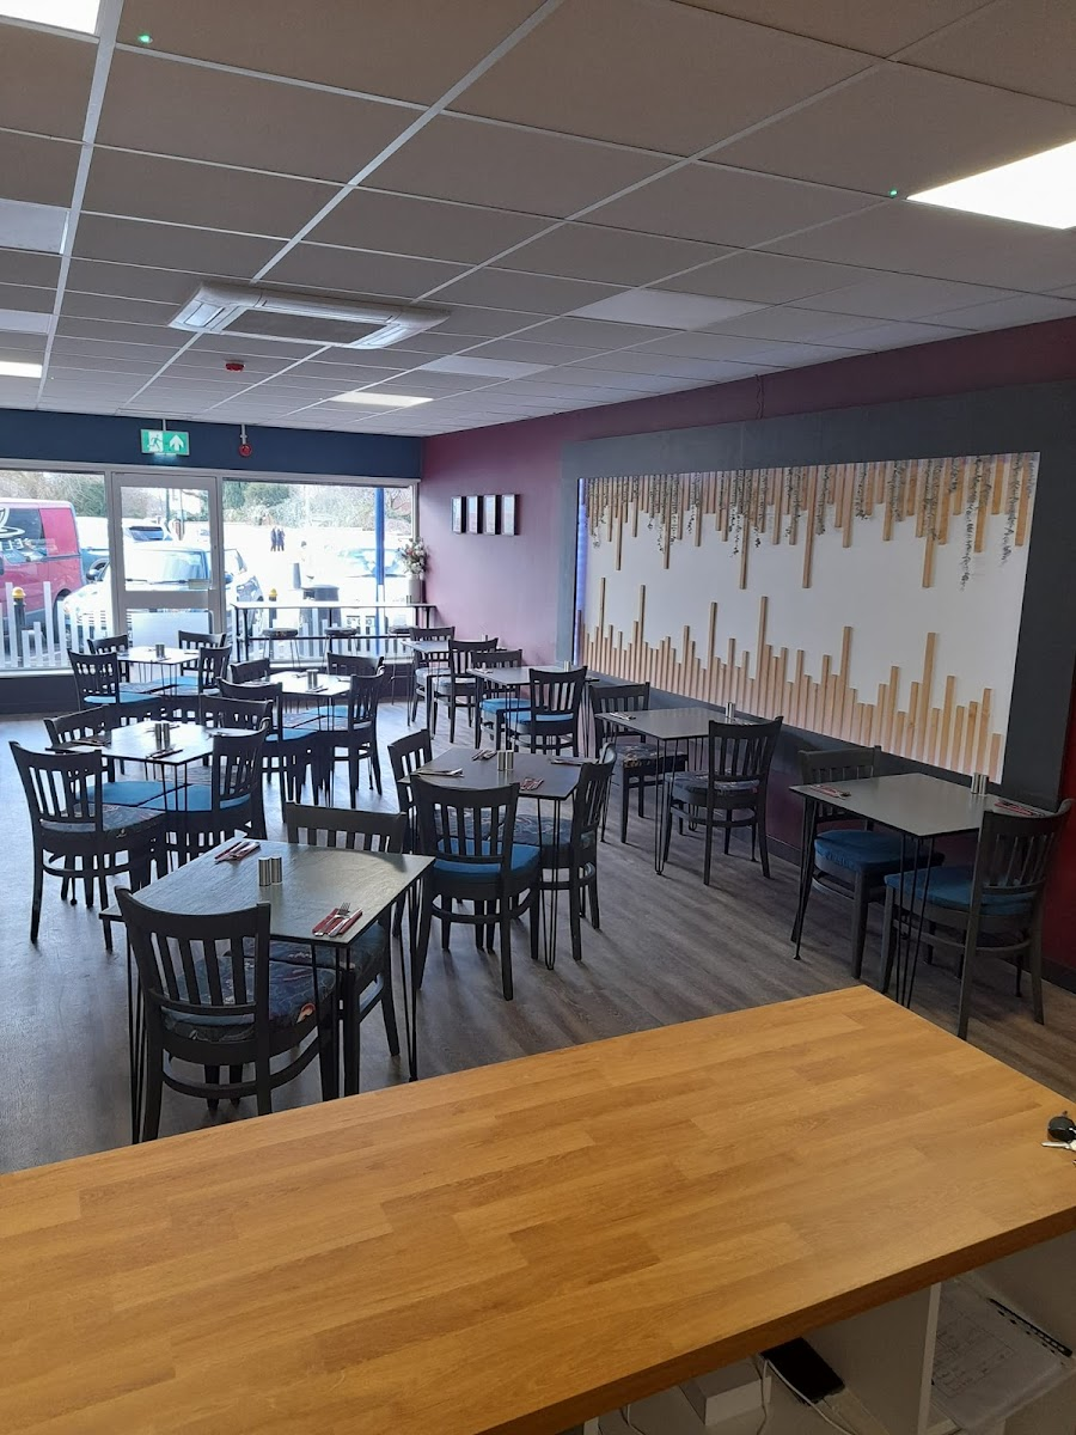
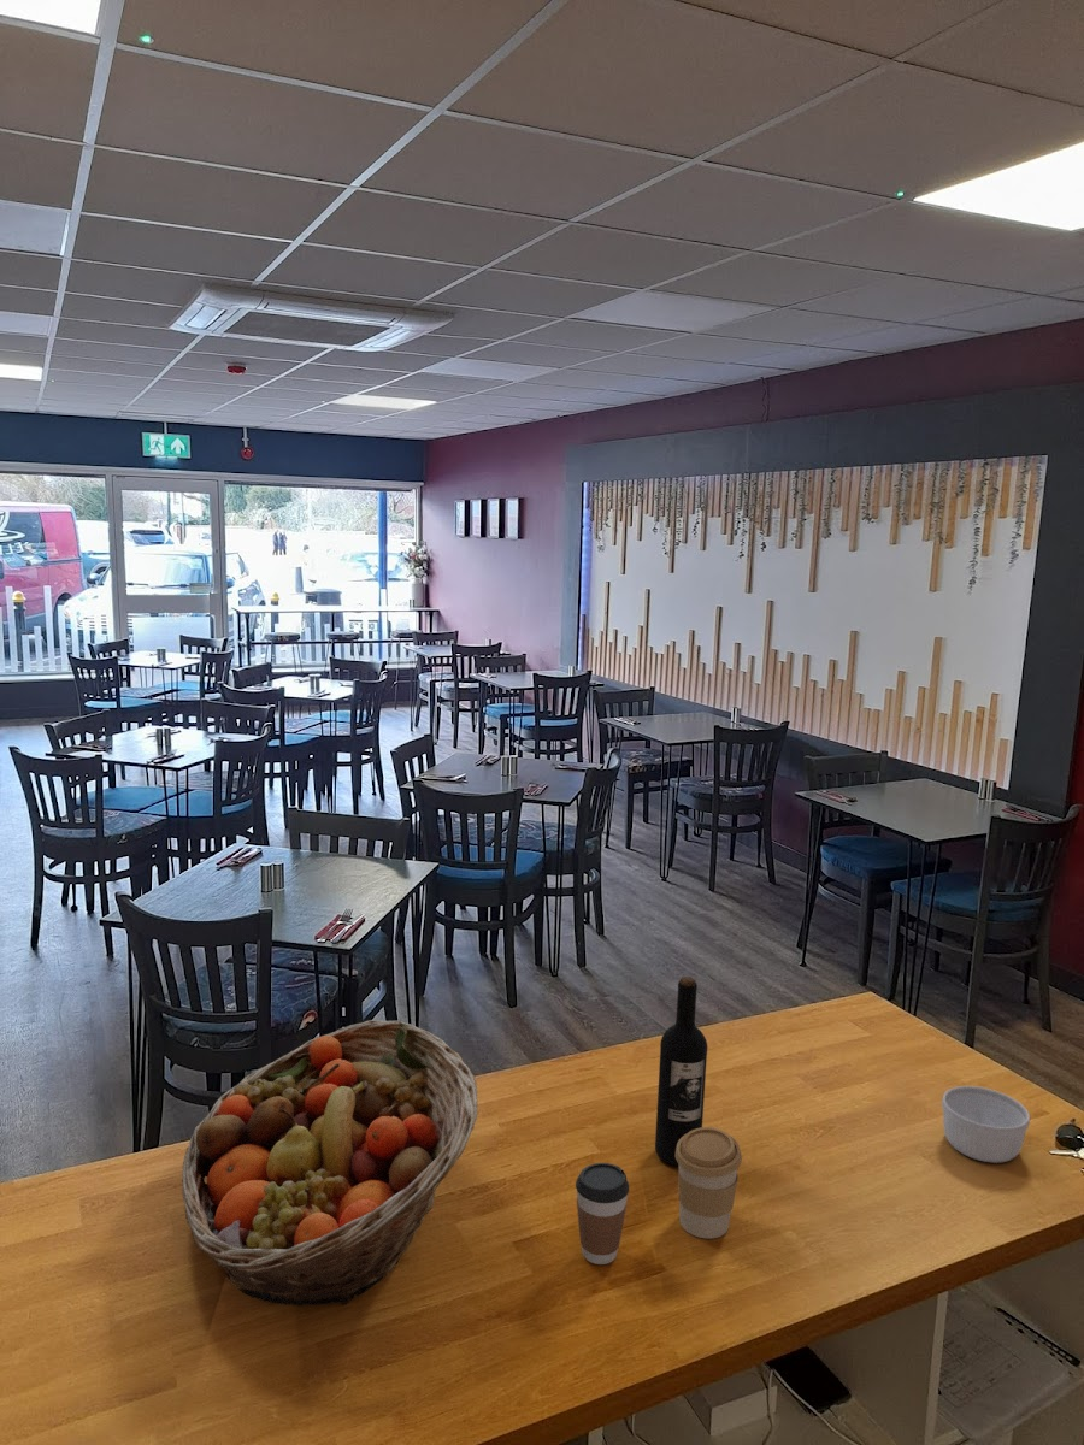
+ coffee cup (601, 1214)
+ ramekin (983, 1125)
+ wine bottle (682, 1068)
+ coffee cup (706, 1181)
+ fruit basket (330, 1150)
